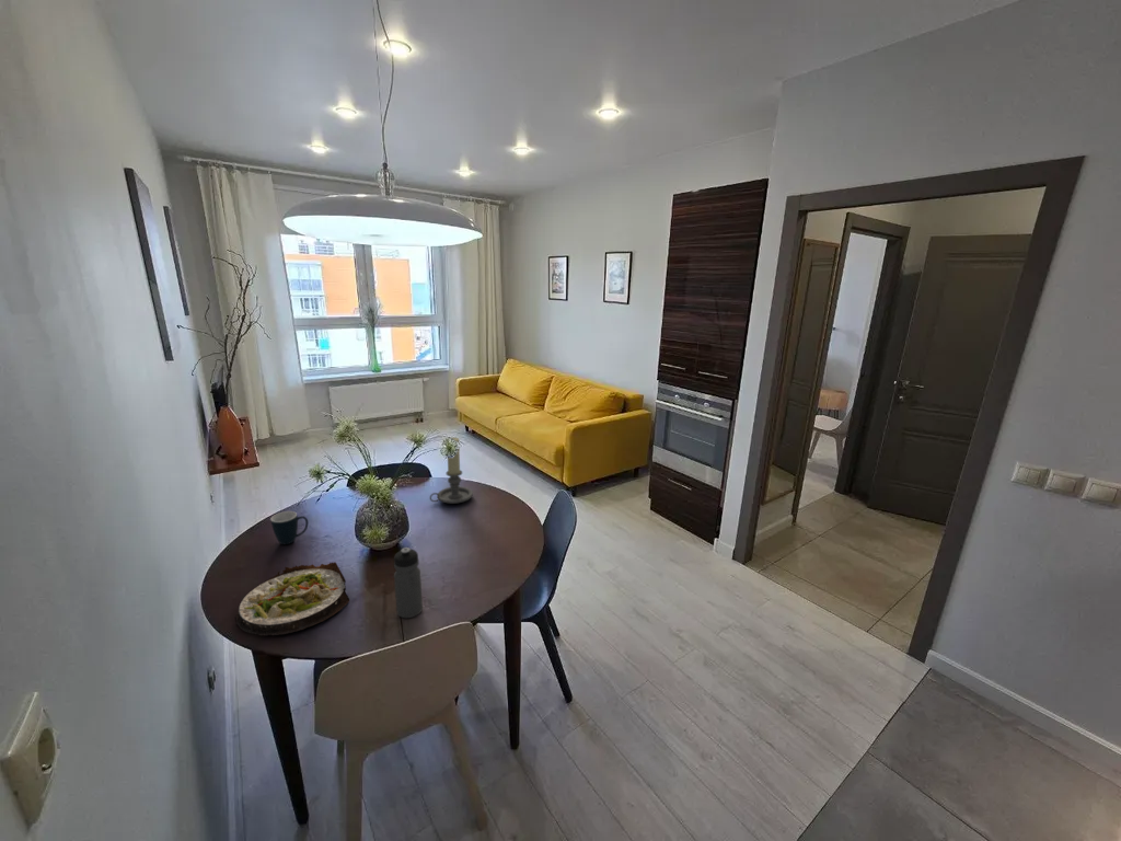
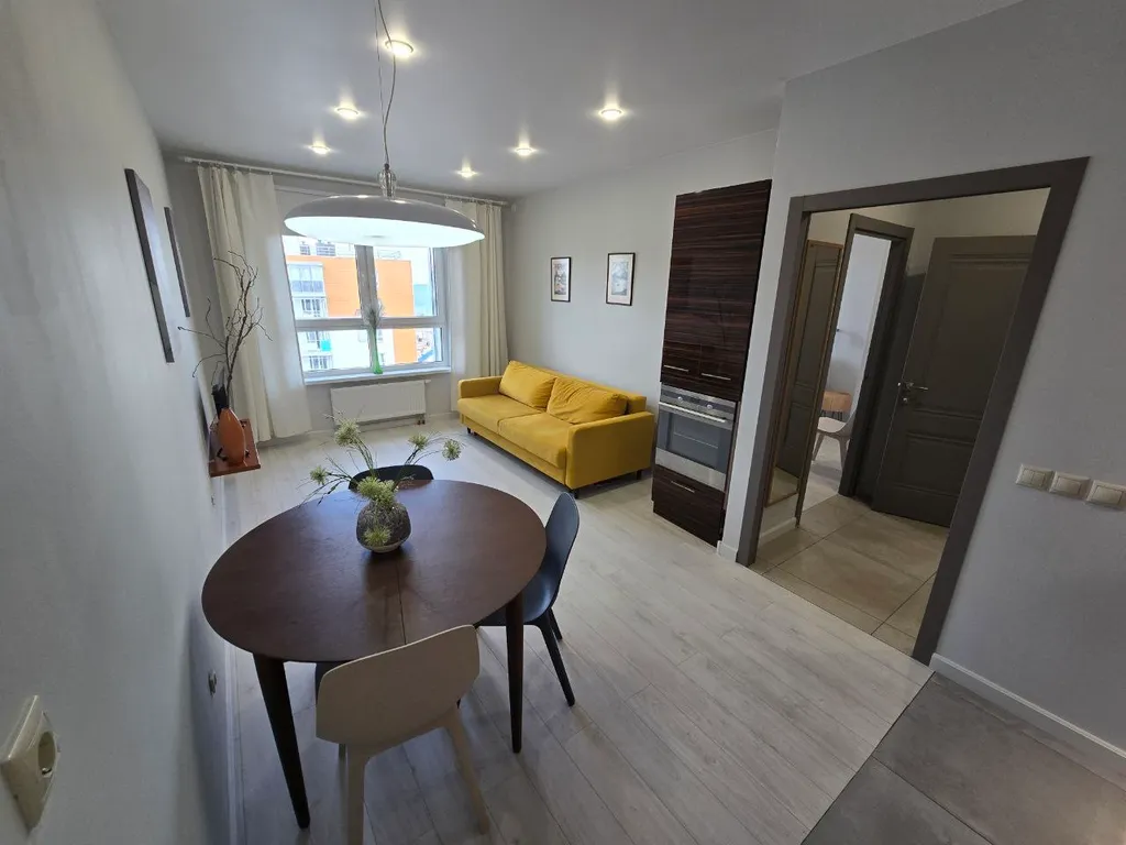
- mug (290, 528)
- candle holder (450, 469)
- salad plate (292, 594)
- water bottle (407, 580)
